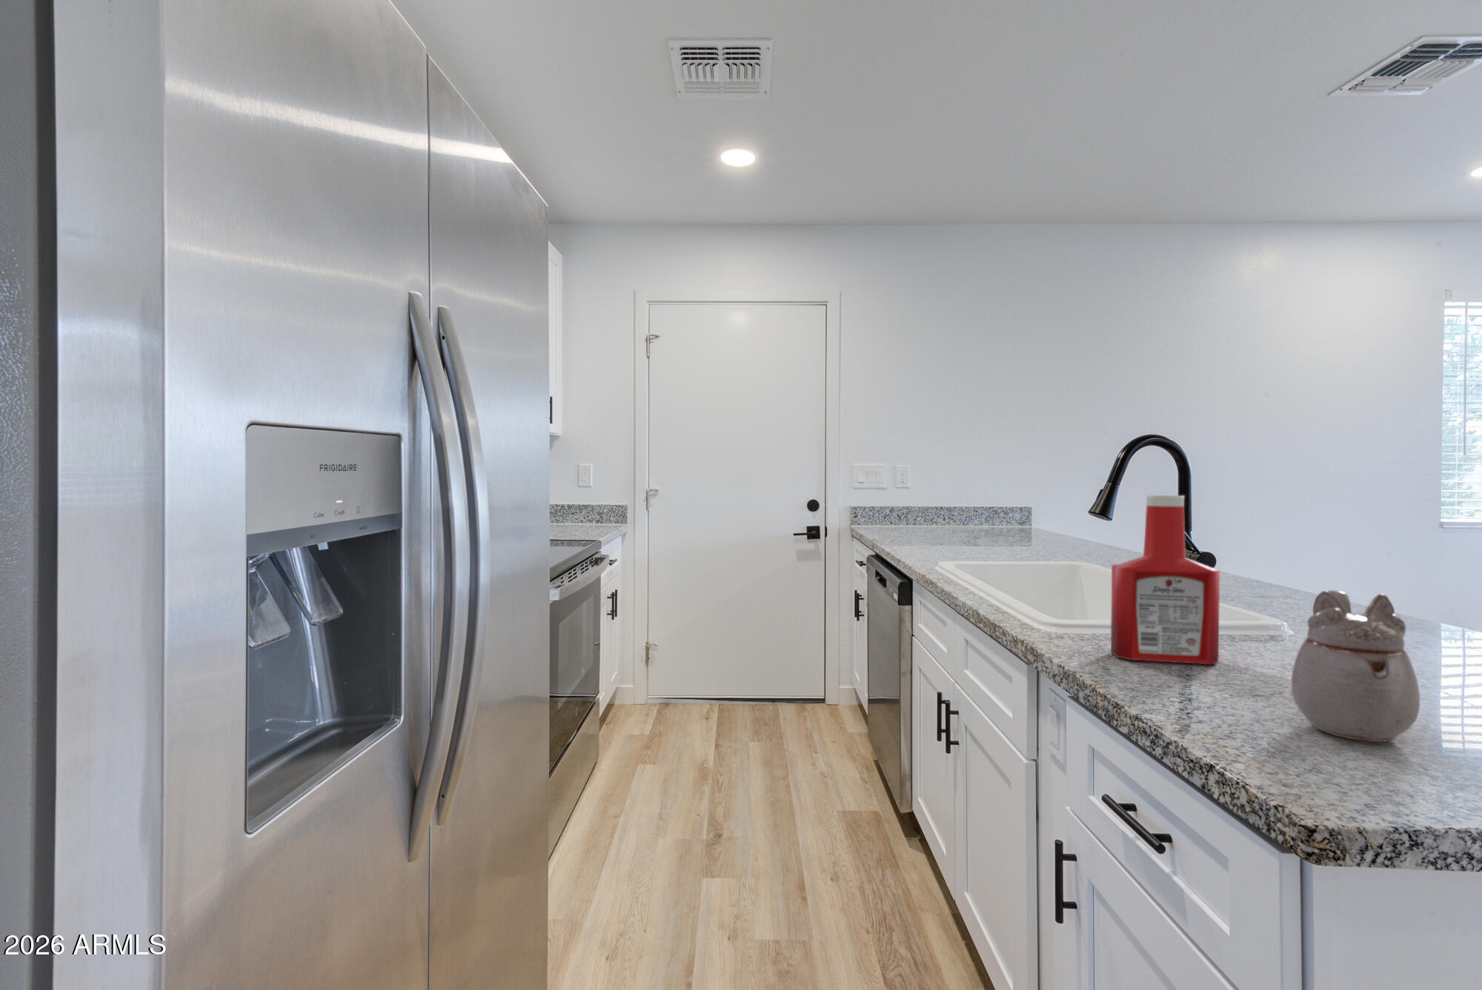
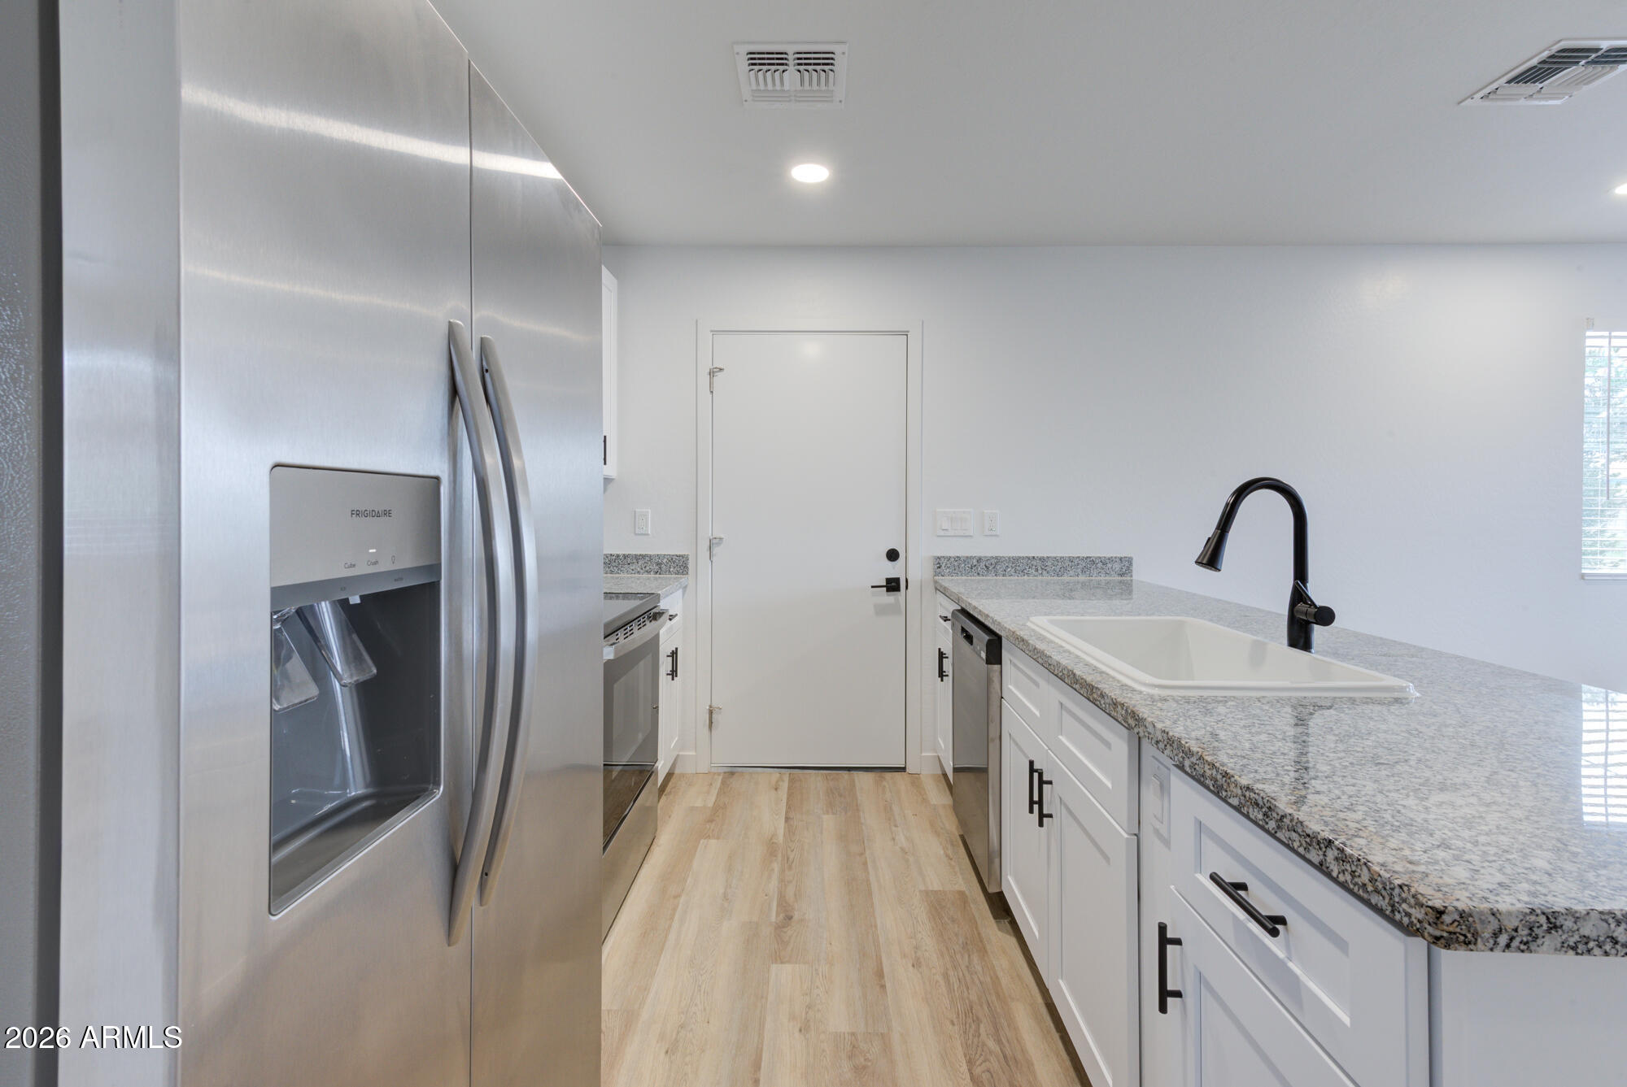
- soap bottle (1164, 576)
- teapot (1350, 661)
